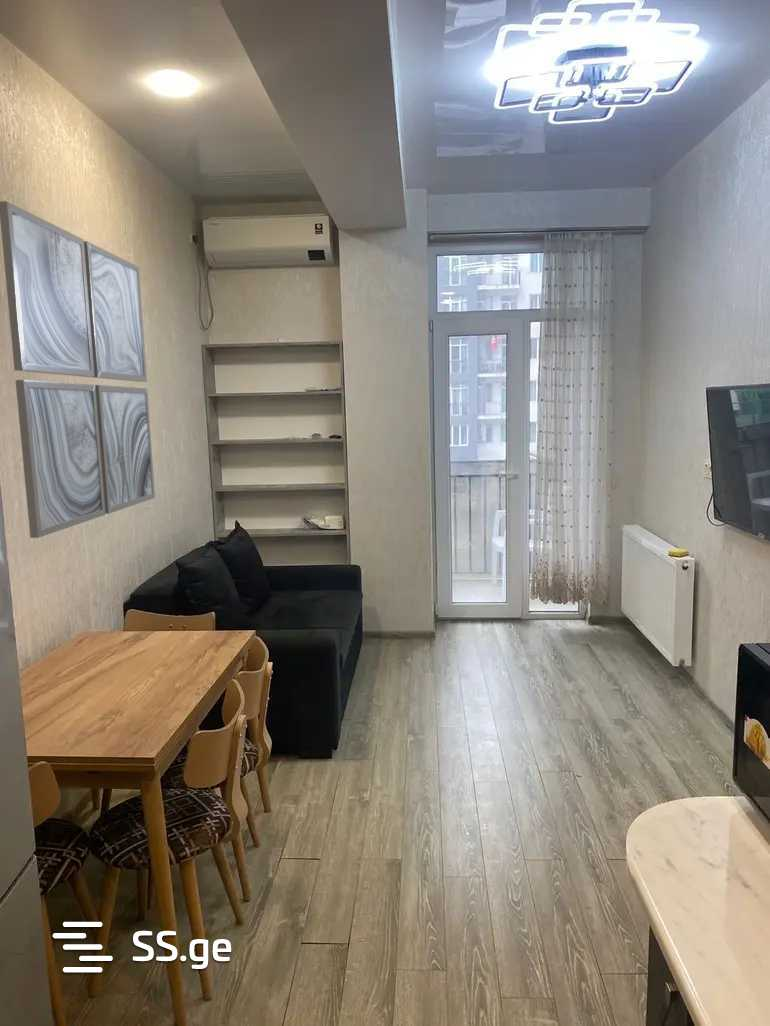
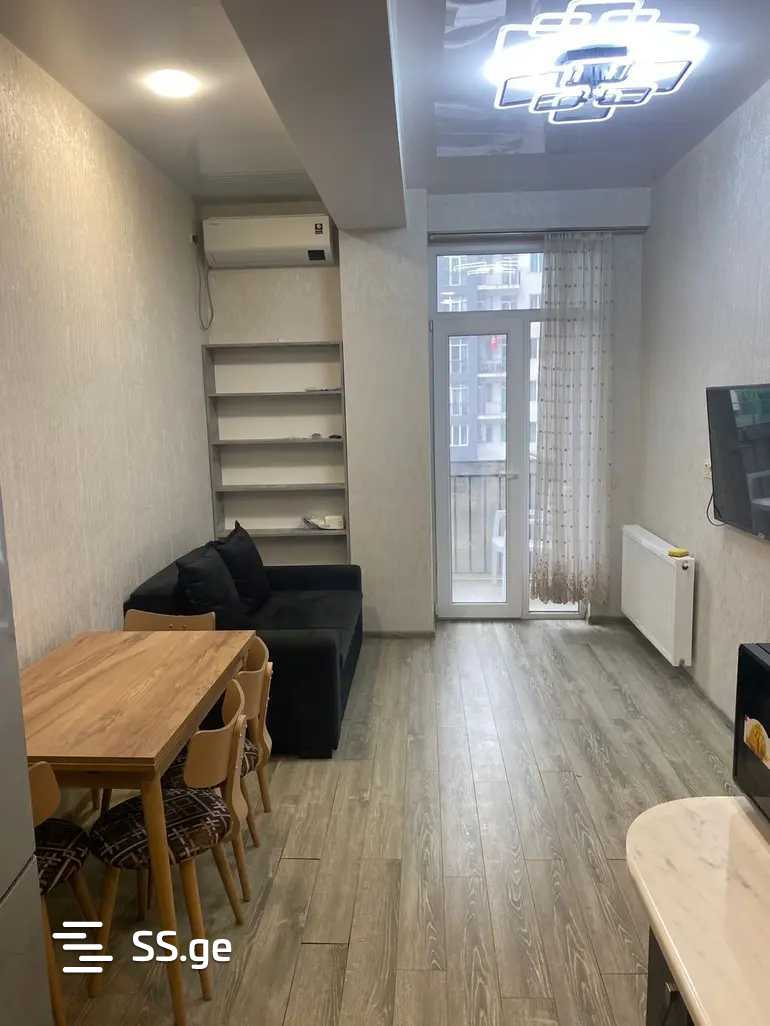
- wall art (93, 377)
